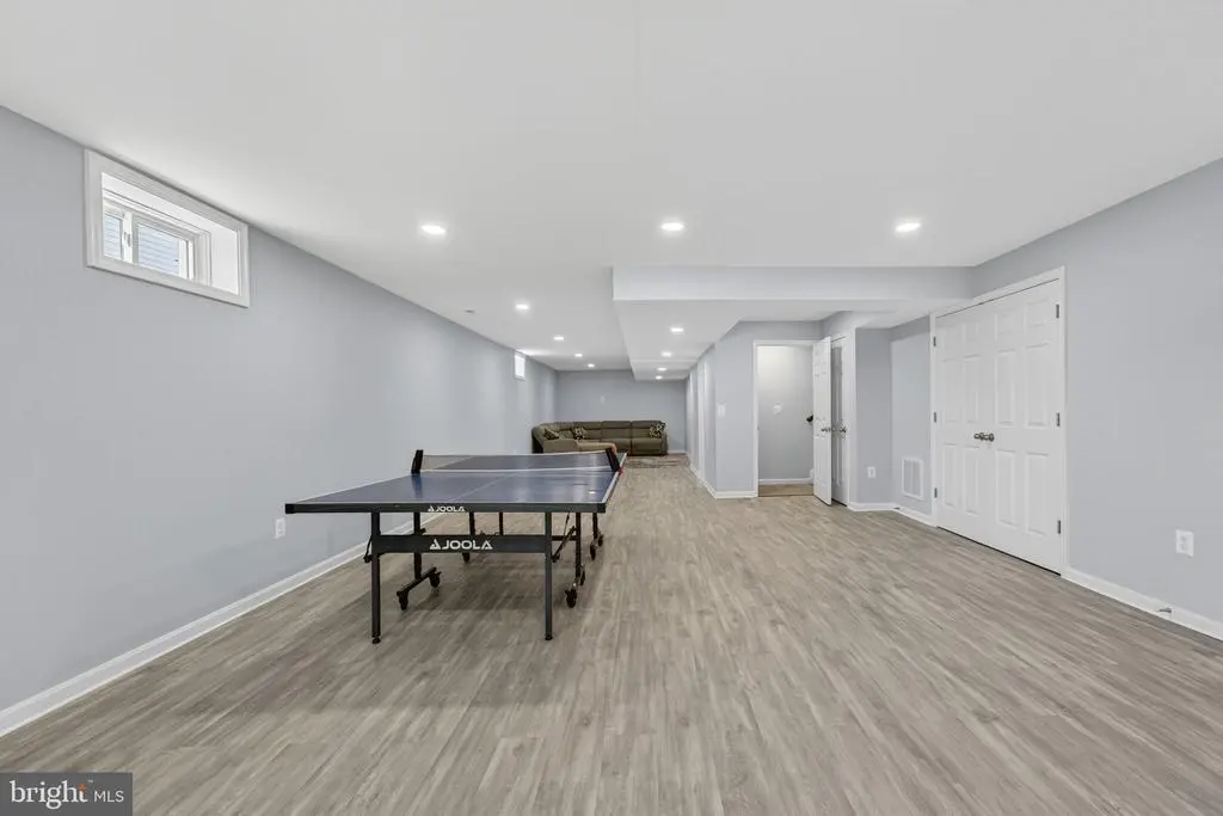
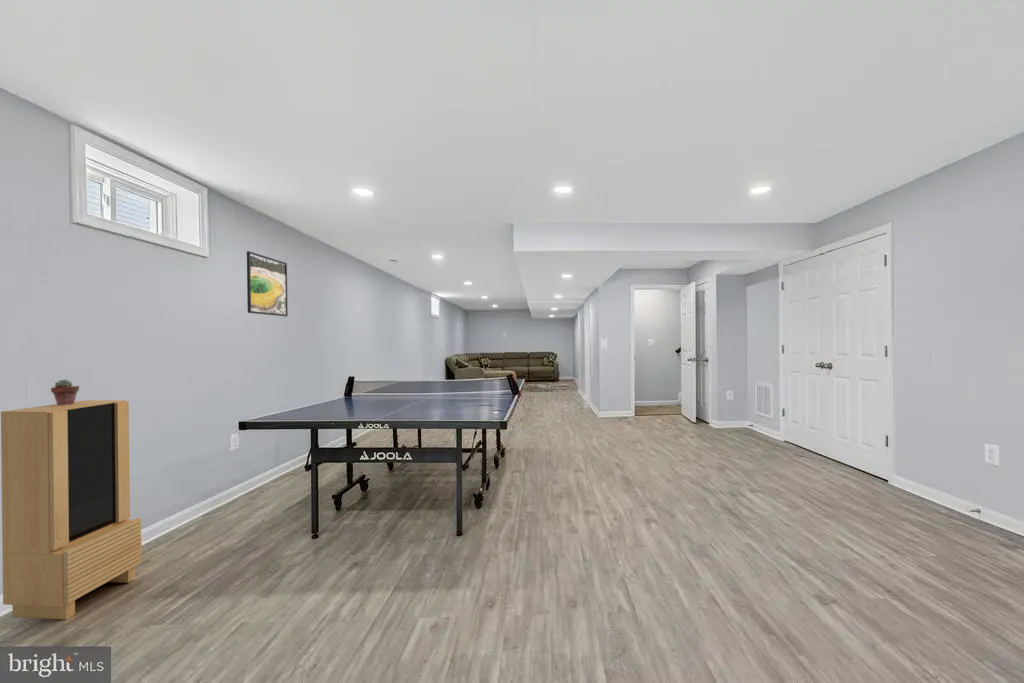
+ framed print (268, 286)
+ potted succulent (65, 391)
+ storage cabinet (77, 501)
